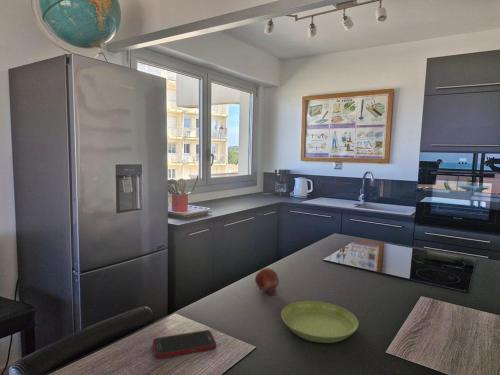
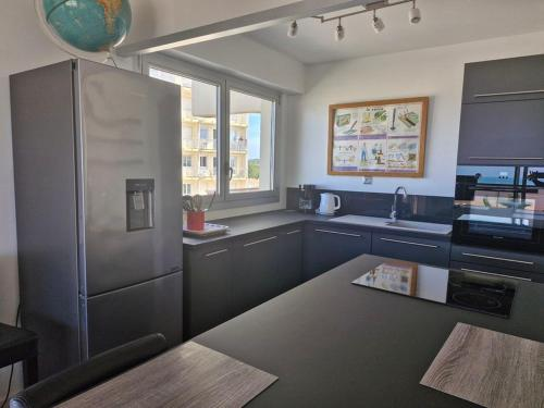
- cell phone (184, 343)
- saucer (318, 322)
- fruit (267, 279)
